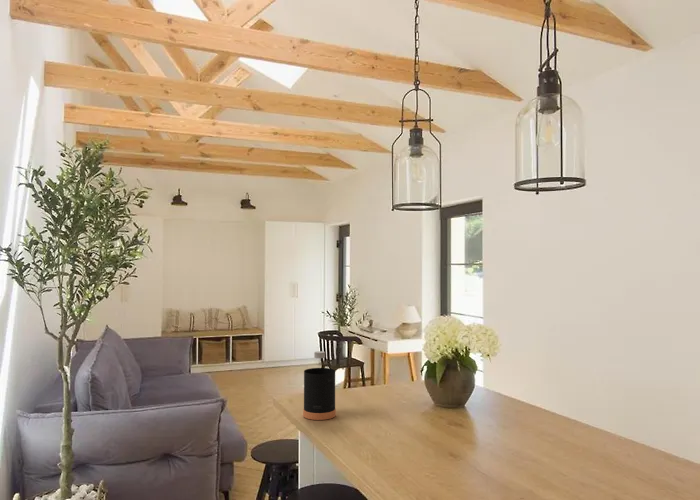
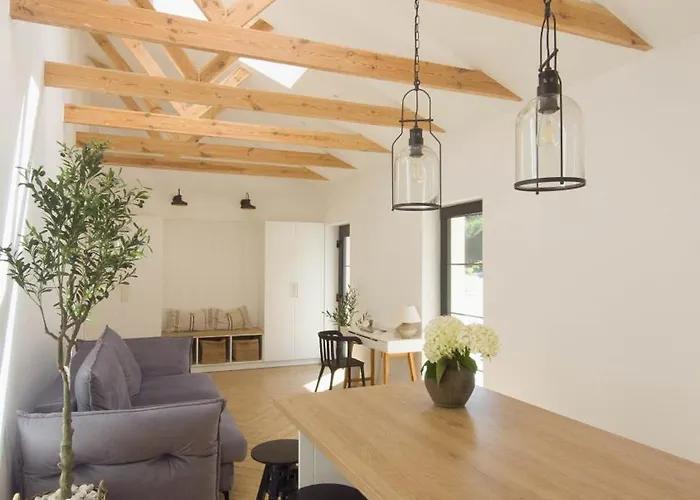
- bottle (319, 383)
